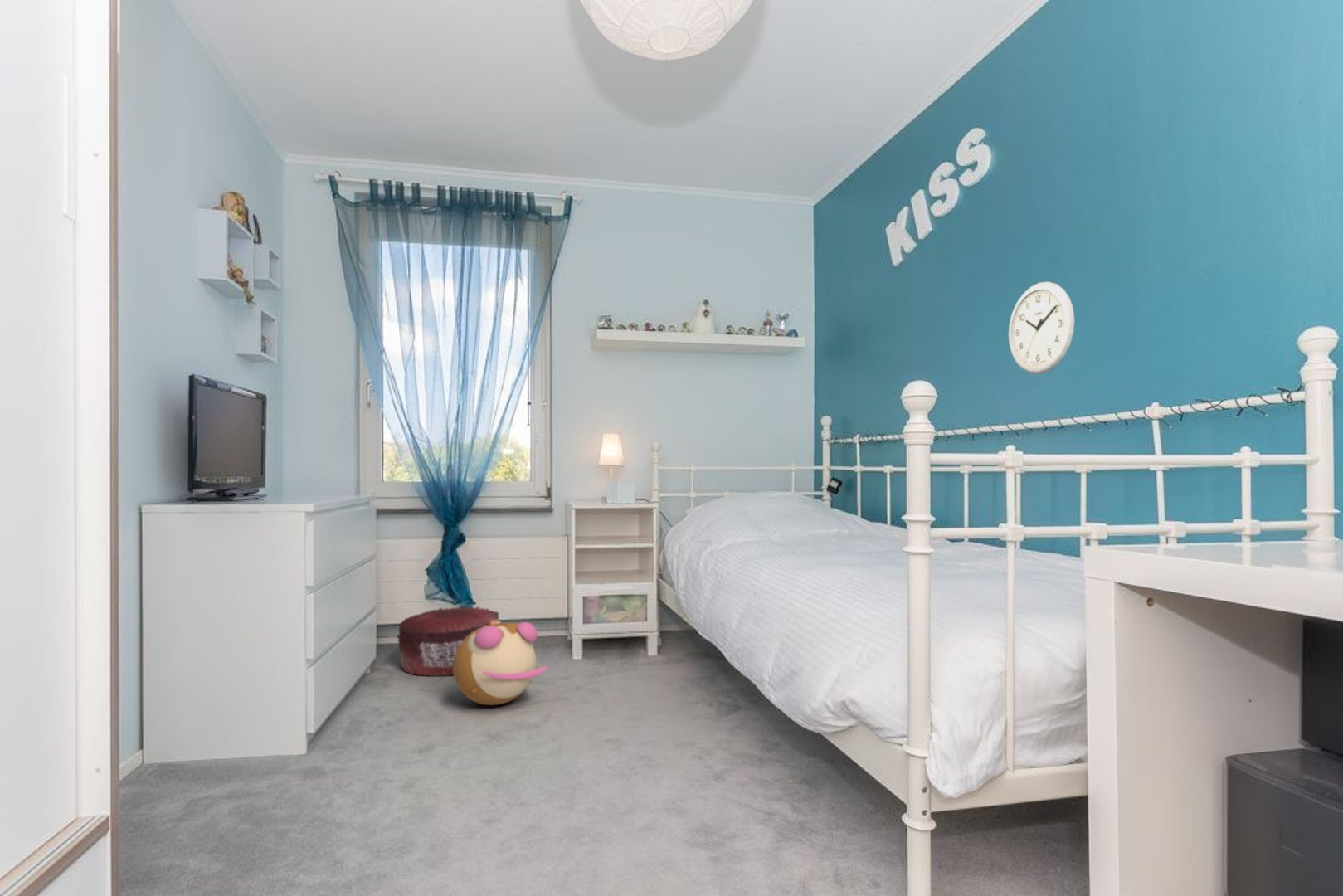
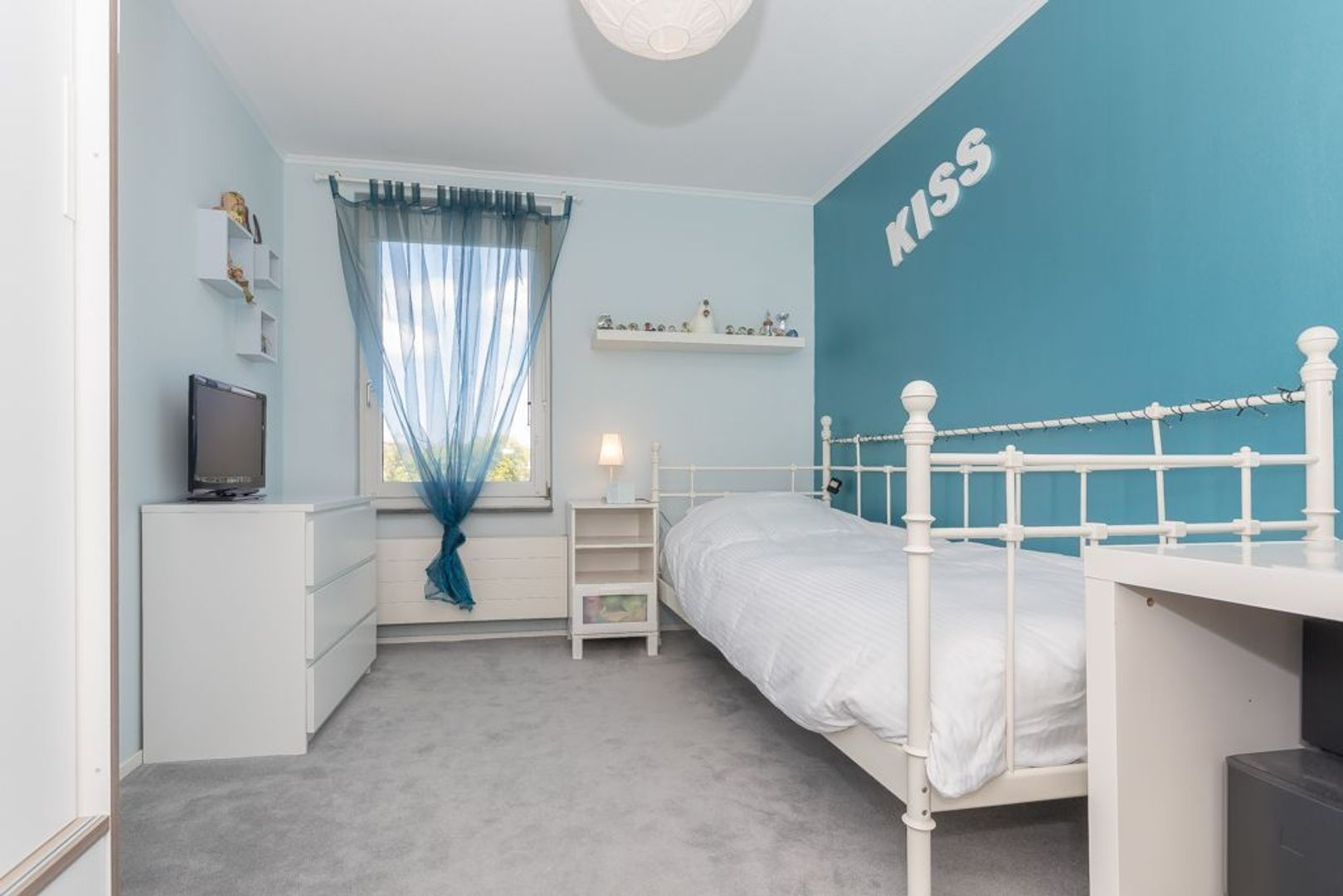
- wall clock (1038, 328)
- pouf (452, 637)
- plush toy (496, 661)
